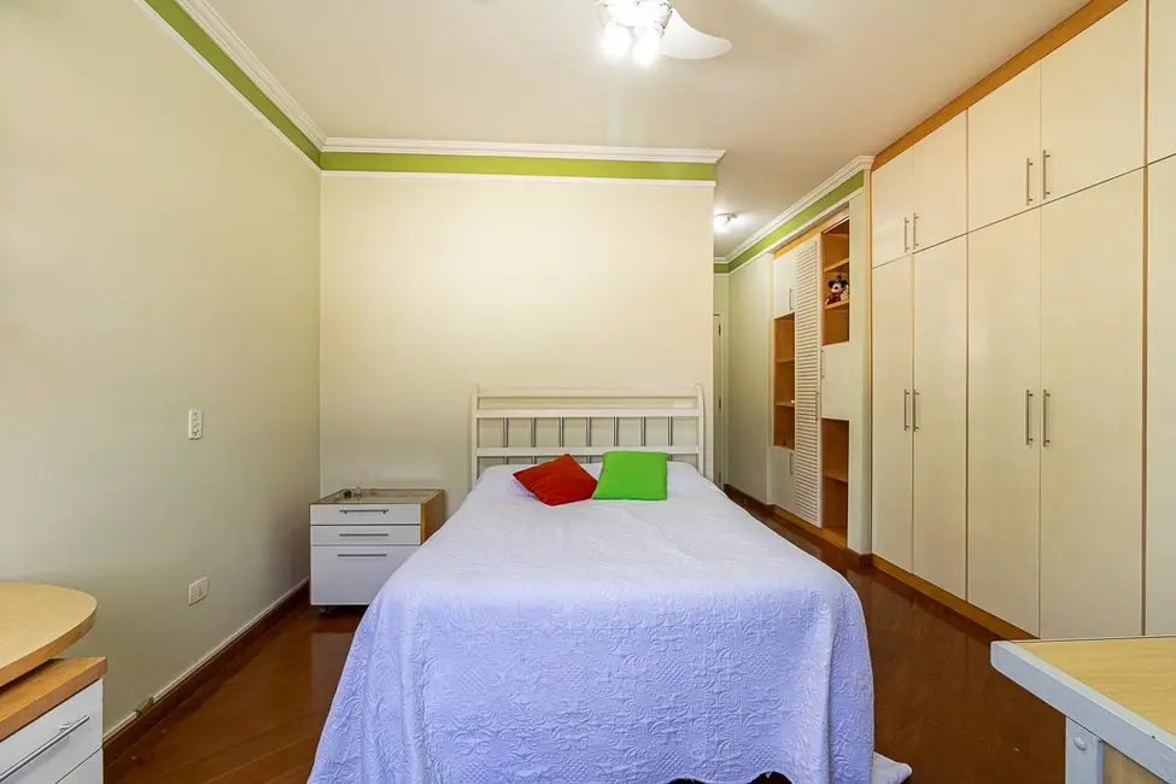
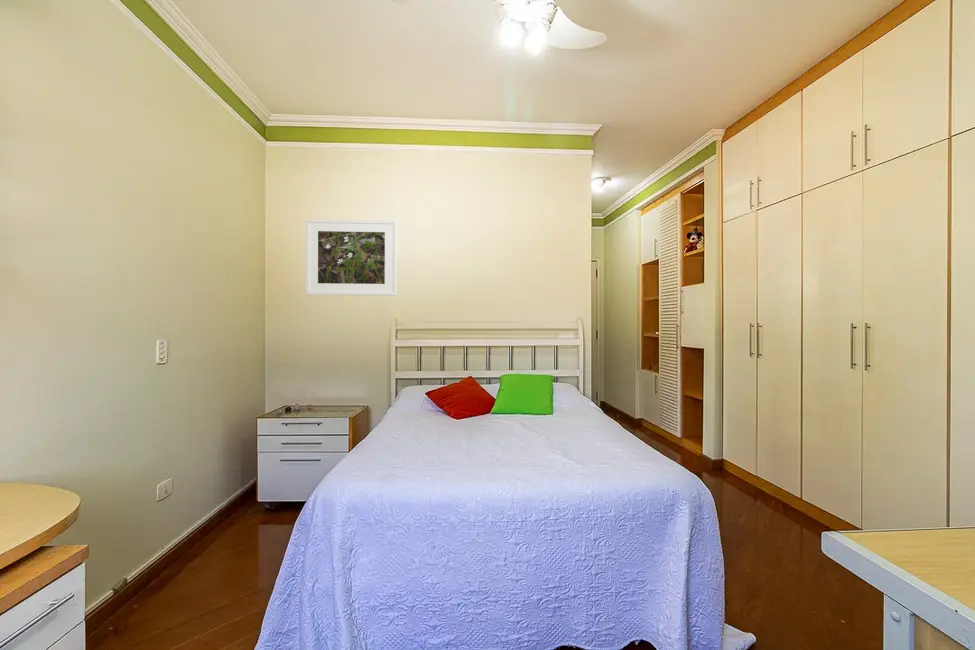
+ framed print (351, 257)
